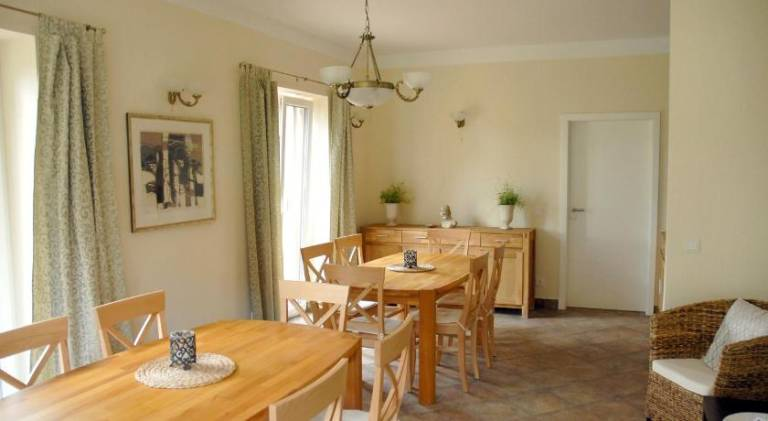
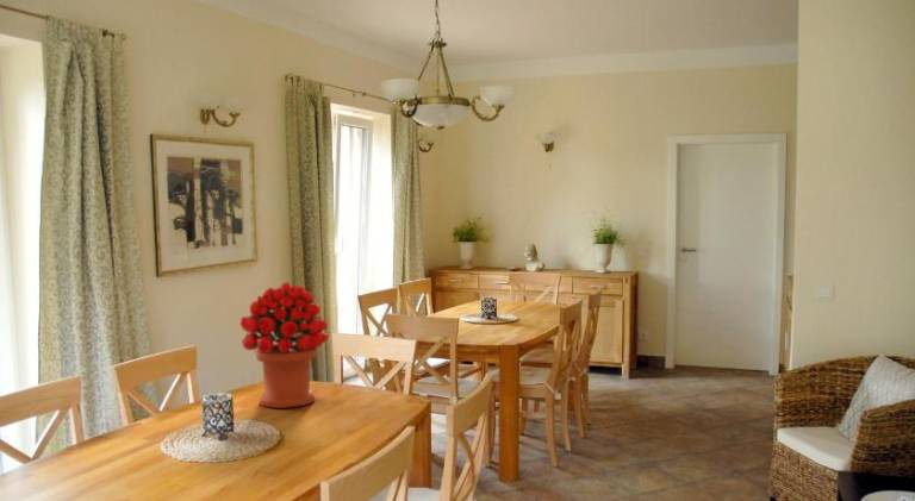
+ bouquet (285, 342)
